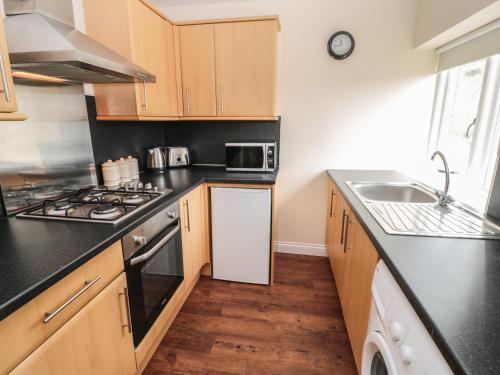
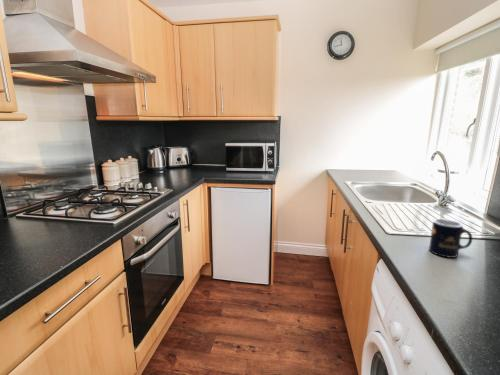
+ mug (450, 237)
